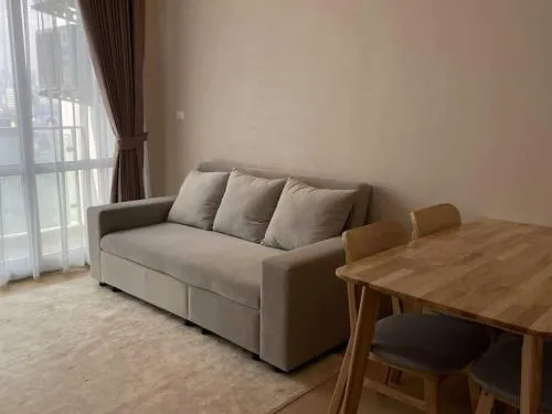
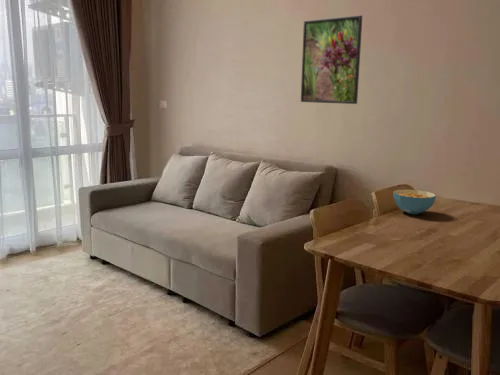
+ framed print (329, 61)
+ cereal bowl (413, 203)
